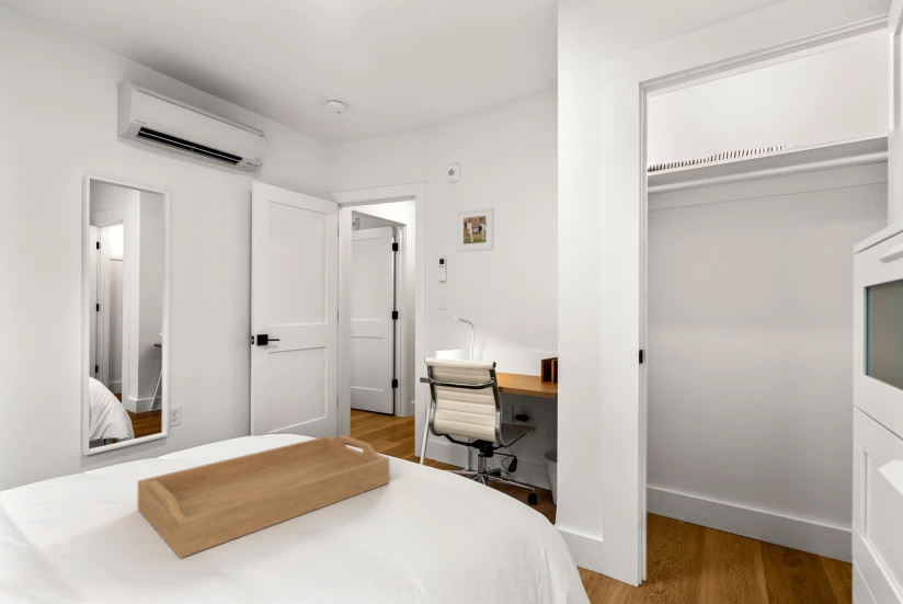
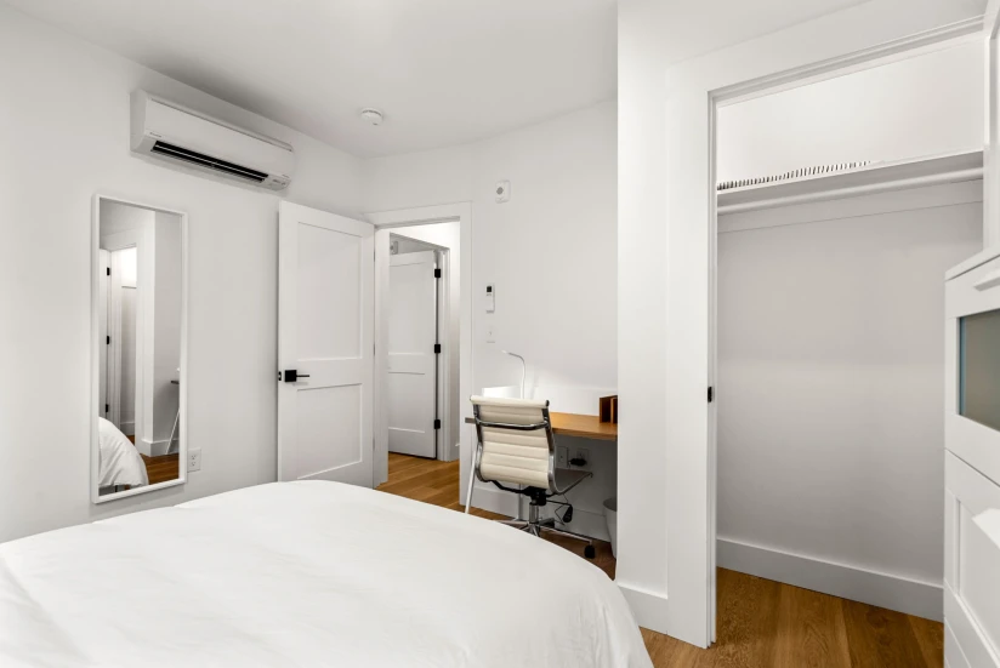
- serving tray (272, 477)
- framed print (475, 229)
